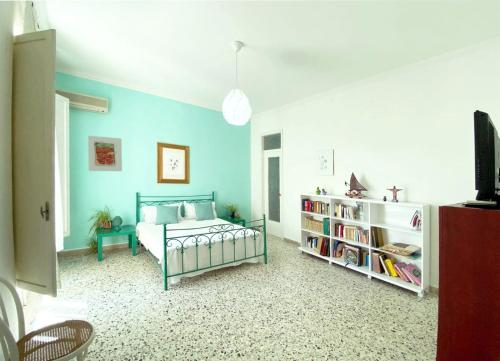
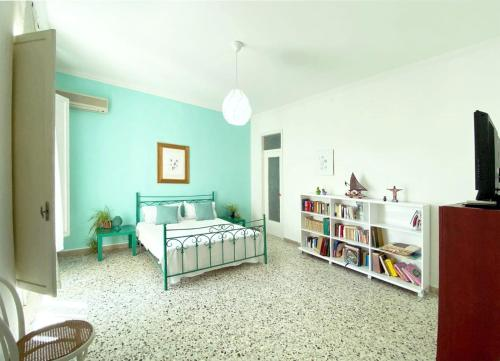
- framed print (105, 154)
